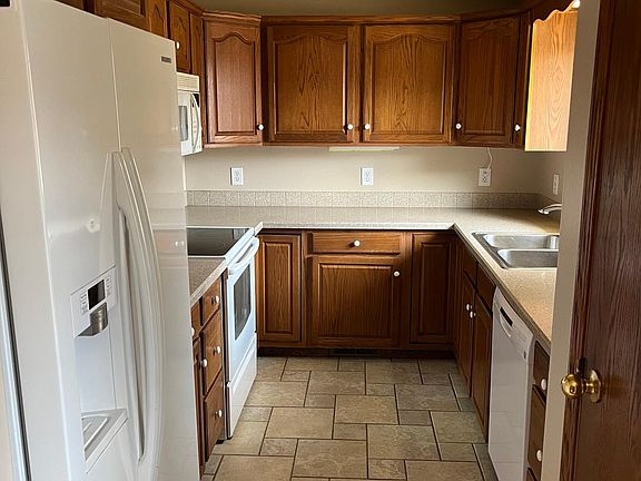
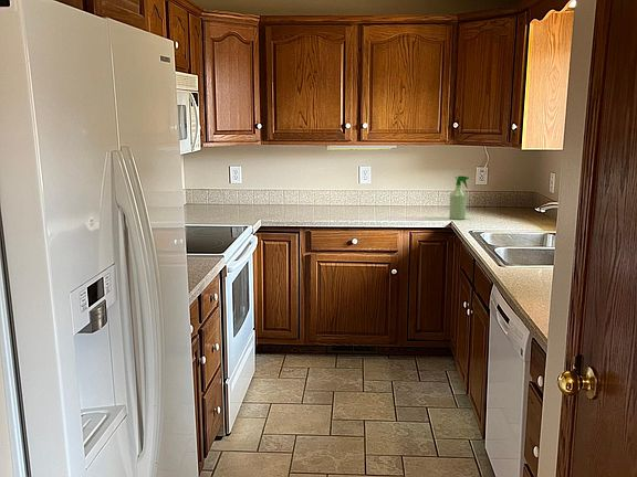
+ spray bottle (458, 197)
